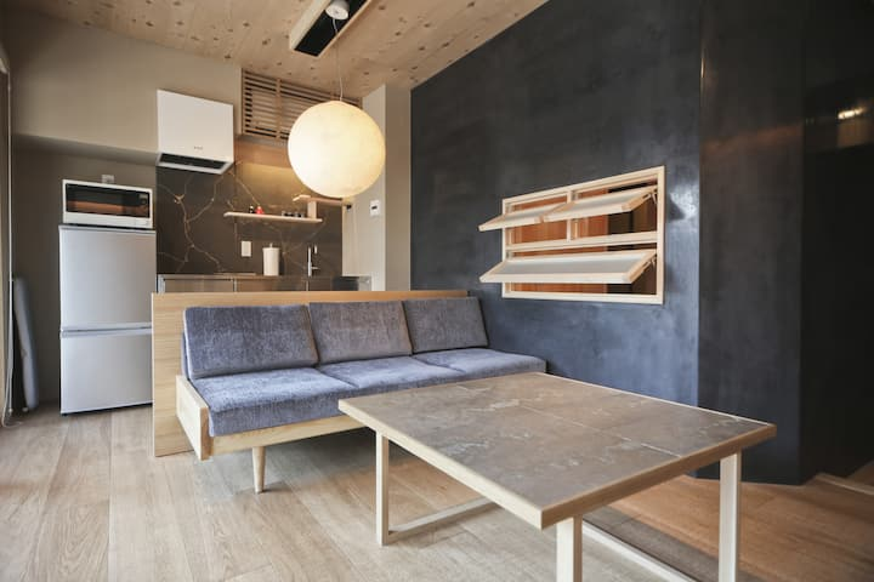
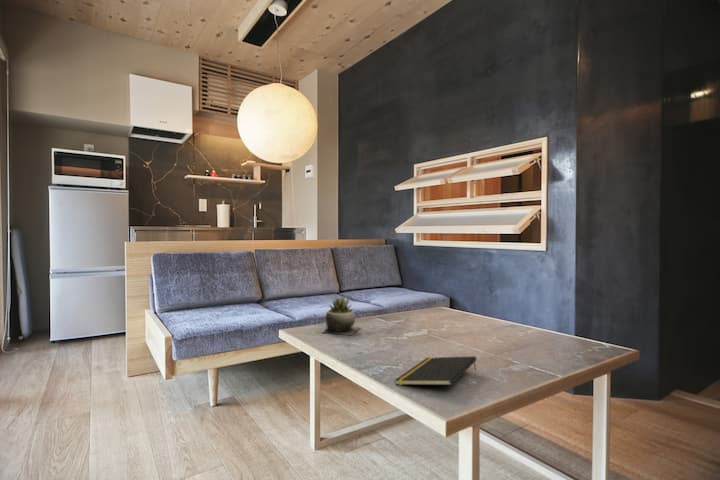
+ notepad (437, 369)
+ succulent plant (341, 313)
